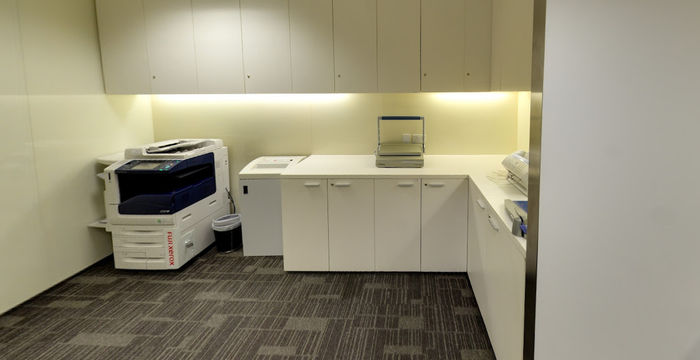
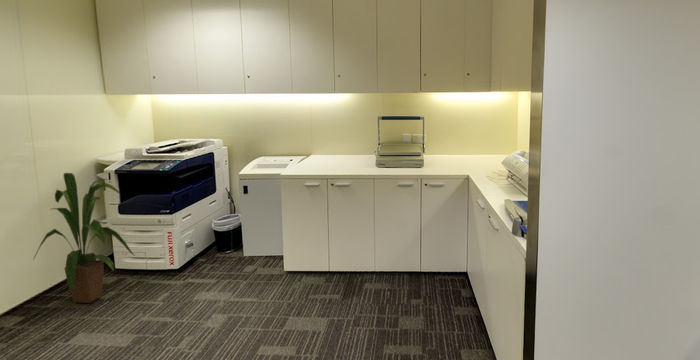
+ house plant (92, 231)
